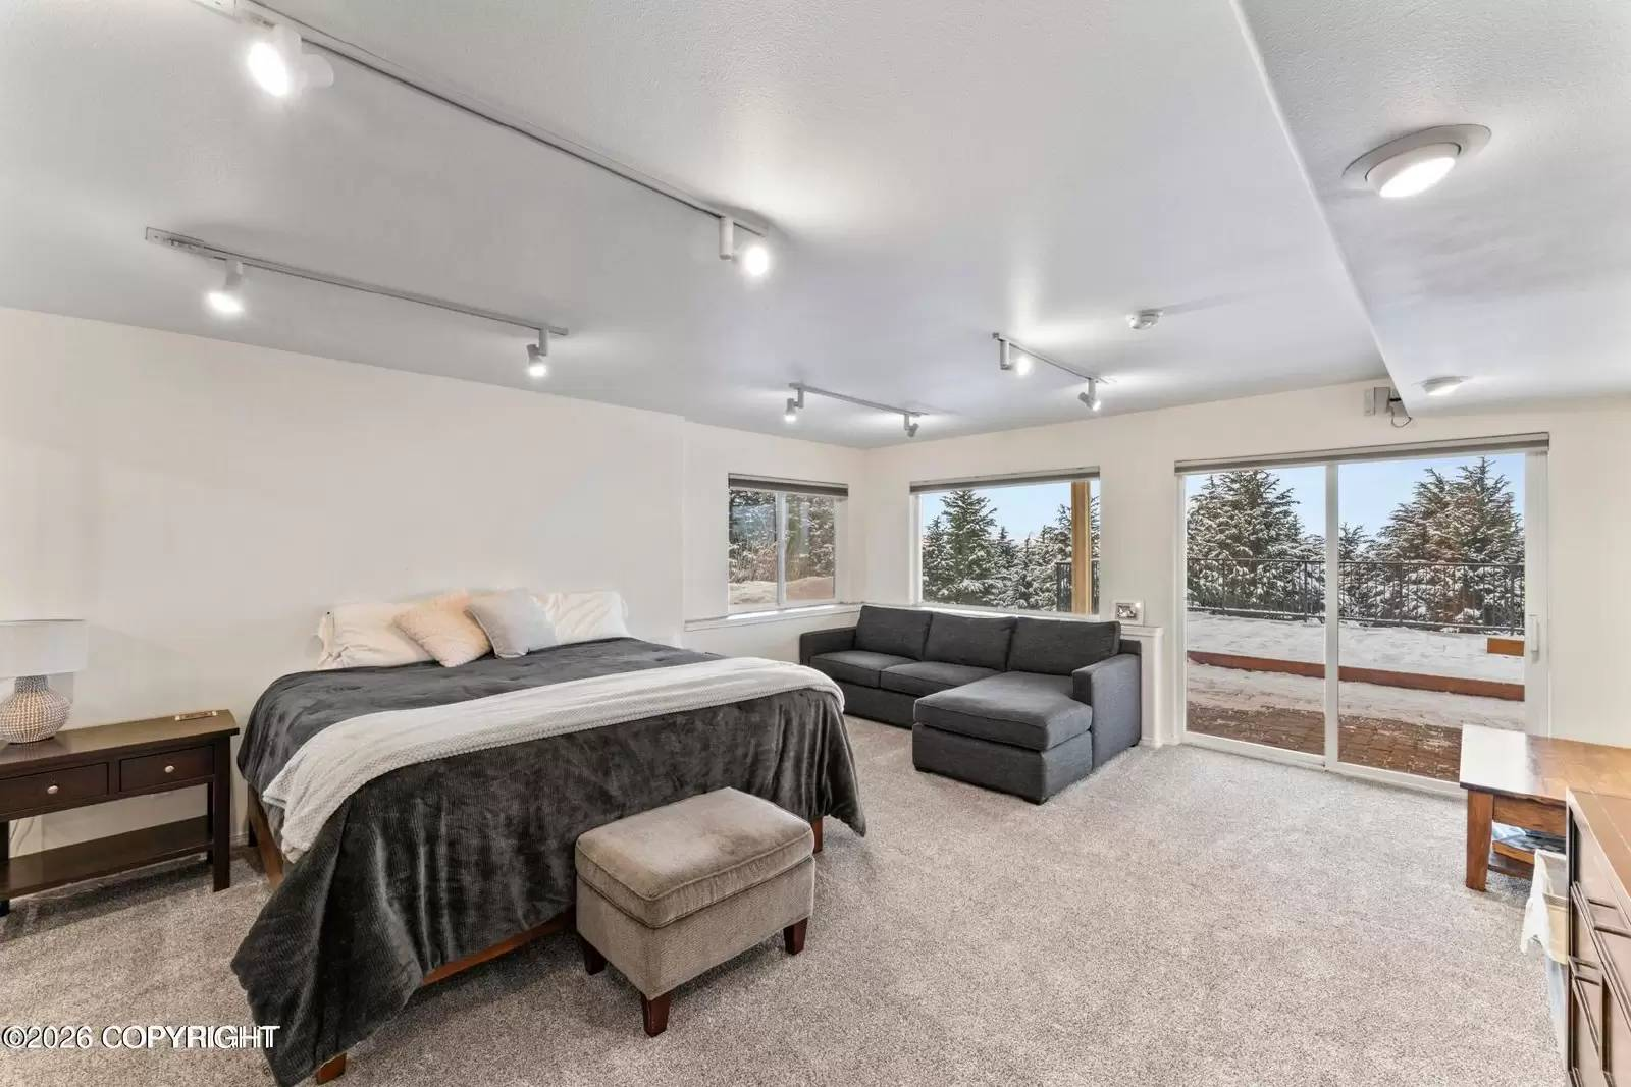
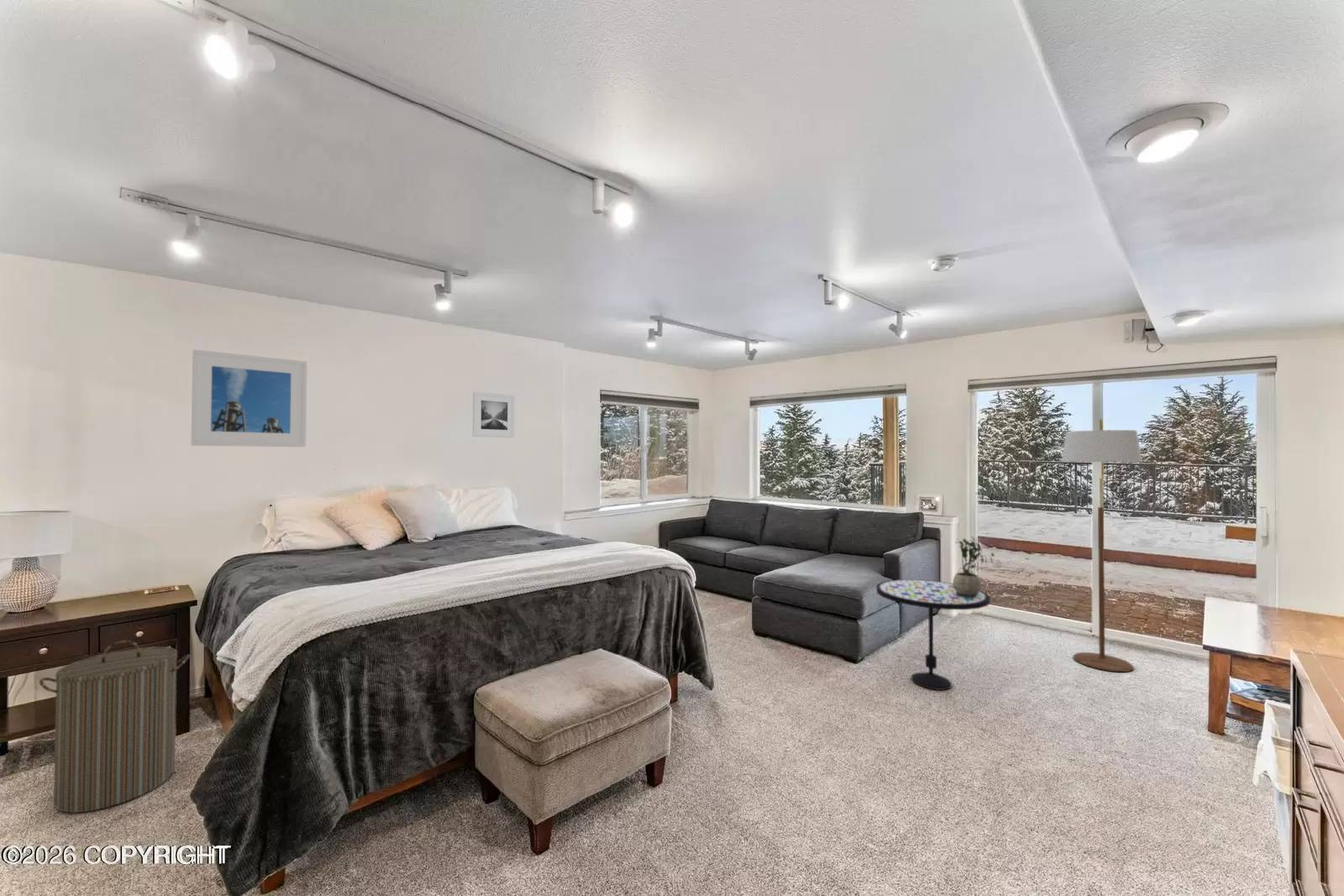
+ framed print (494, 415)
+ side table (931, 637)
+ floor lamp (1101, 539)
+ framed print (252, 401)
+ potted plant (972, 565)
+ laundry hamper (118, 713)
